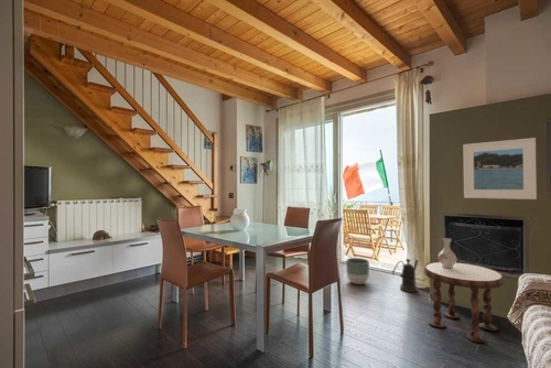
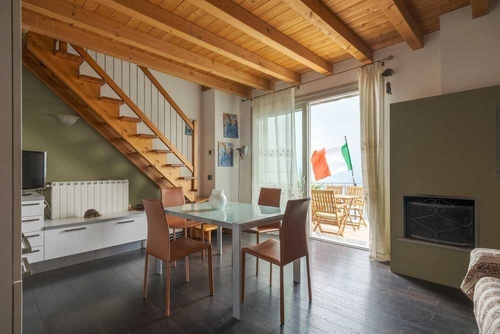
- planter (357, 271)
- side table (454, 300)
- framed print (497, 170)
- watering can (406, 274)
- vase (446, 252)
